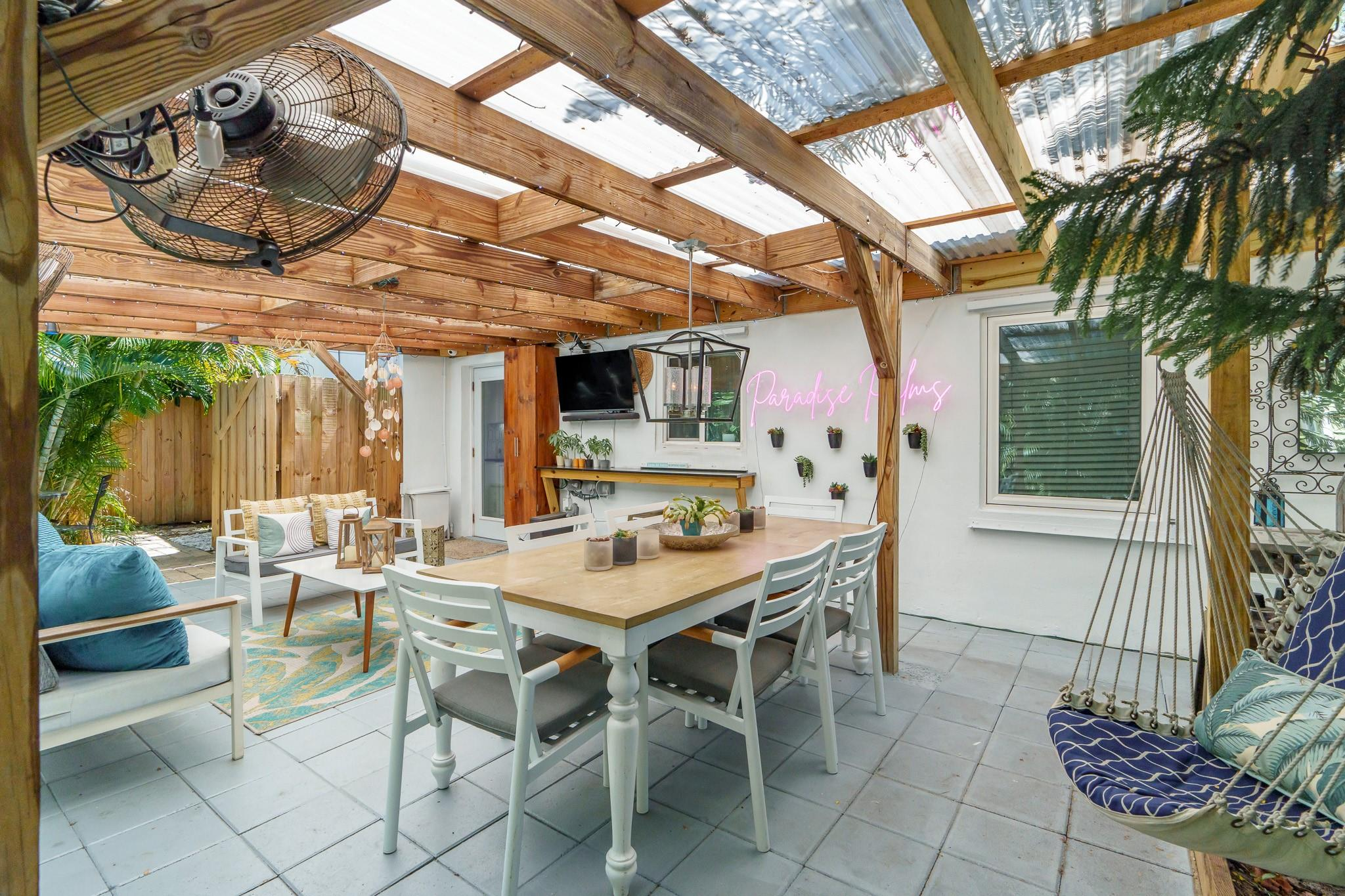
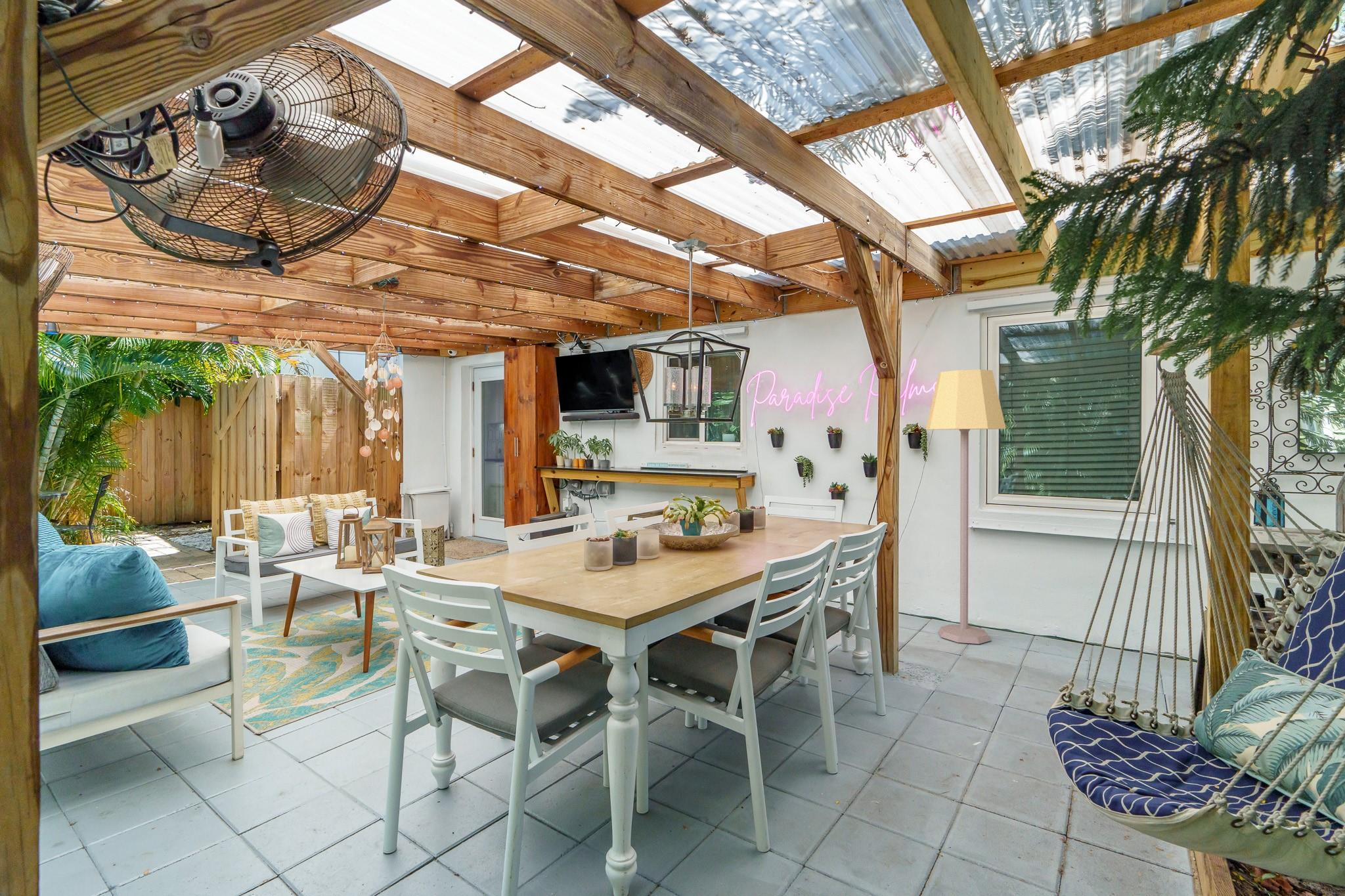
+ lamp (964, 505)
